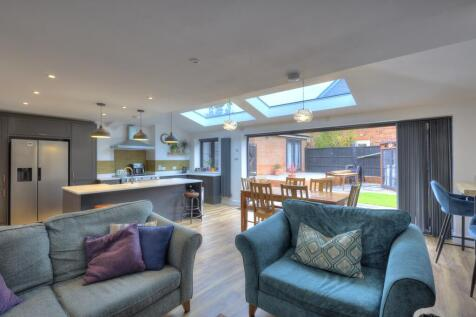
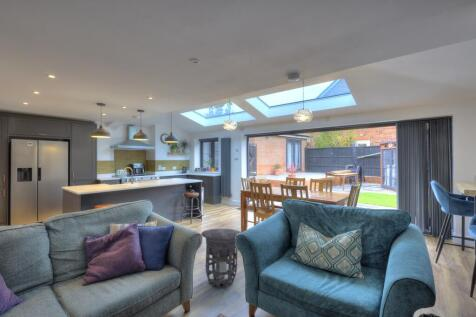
+ side table (222, 256)
